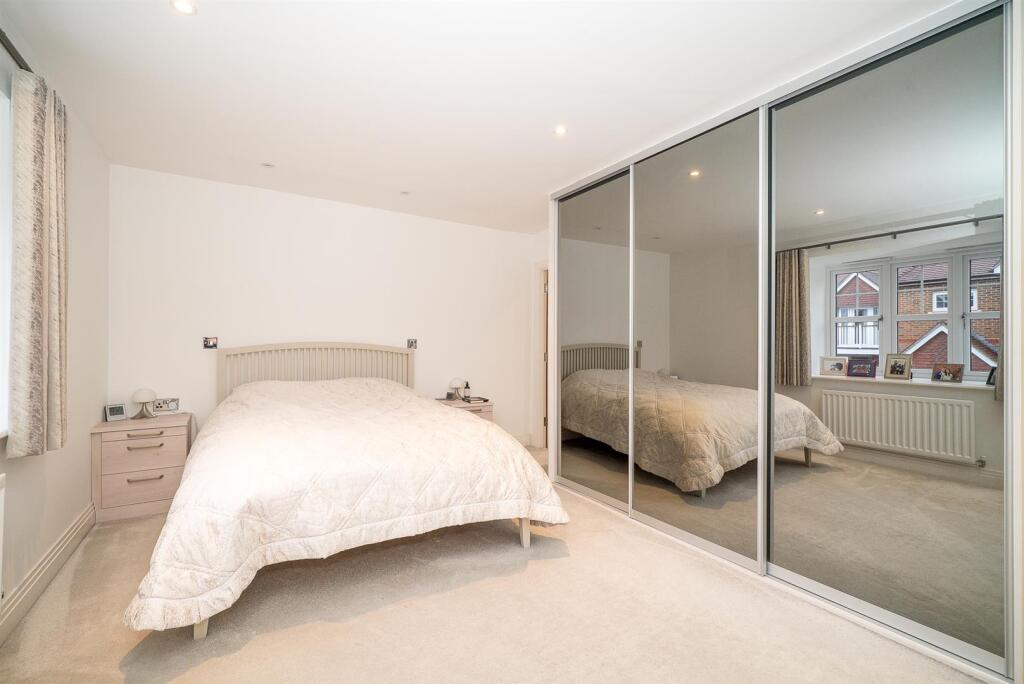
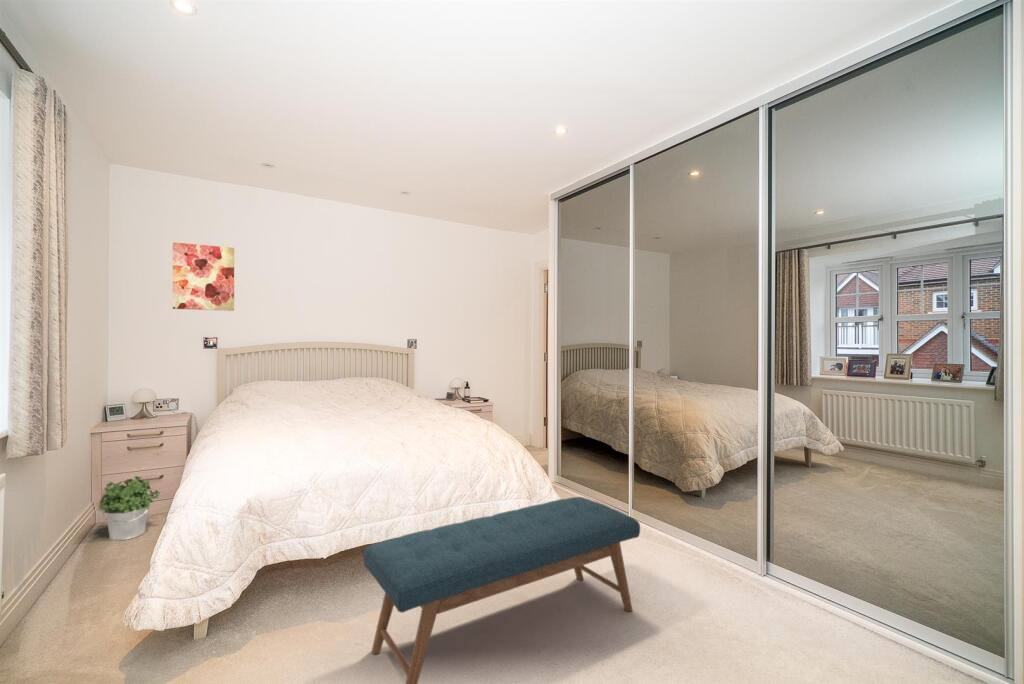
+ bench (511, 576)
+ wall art (204, 277)
+ potted plant (129, 506)
